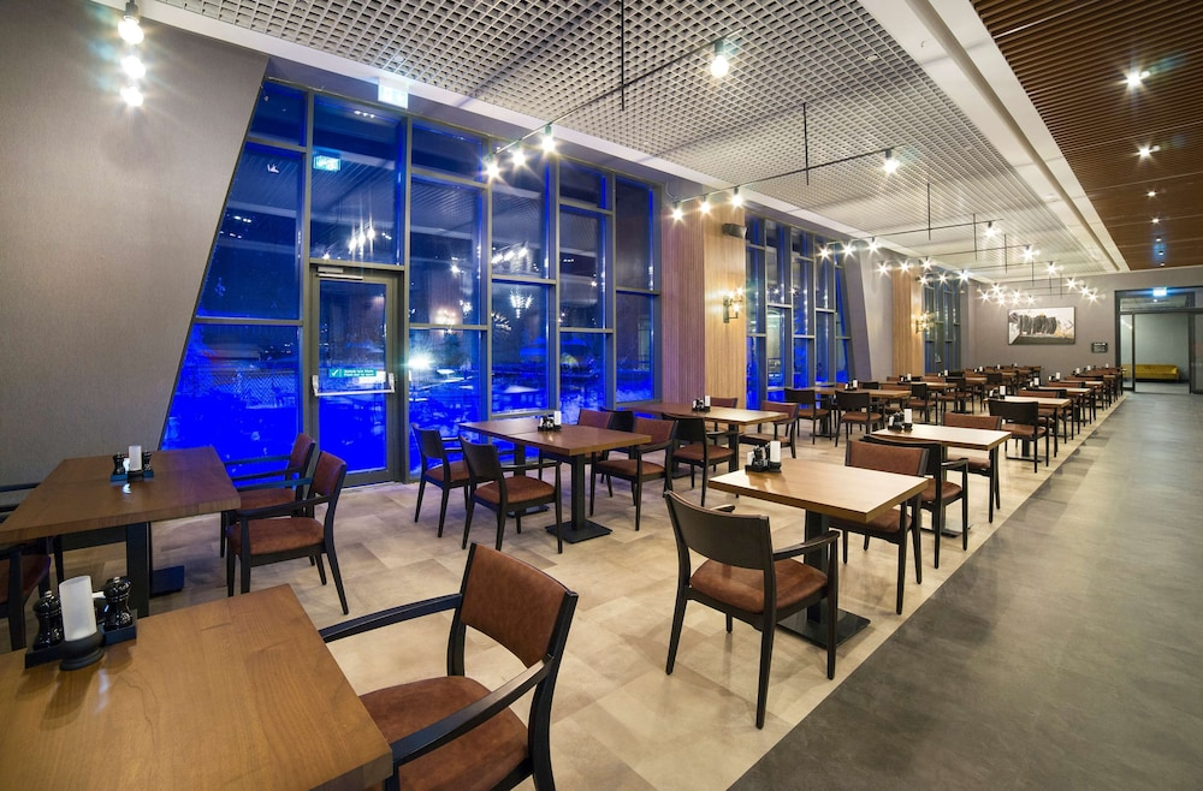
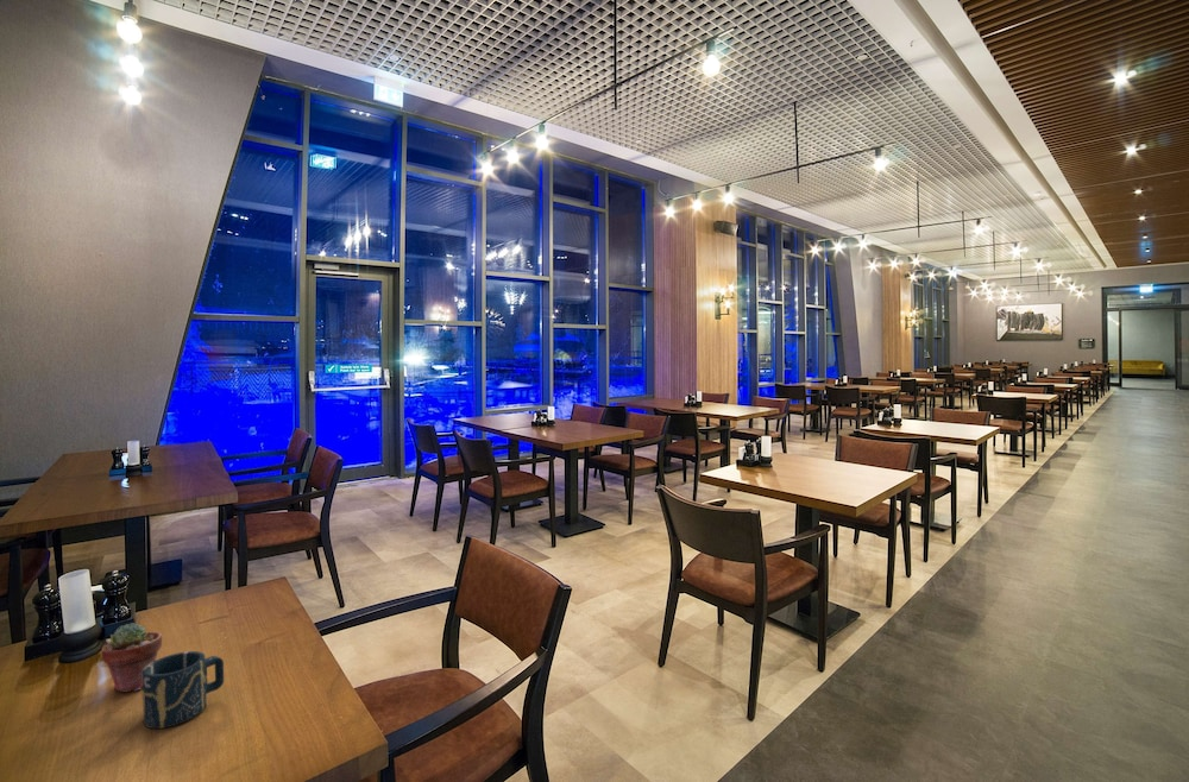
+ cup (184, 683)
+ potted succulent (132, 654)
